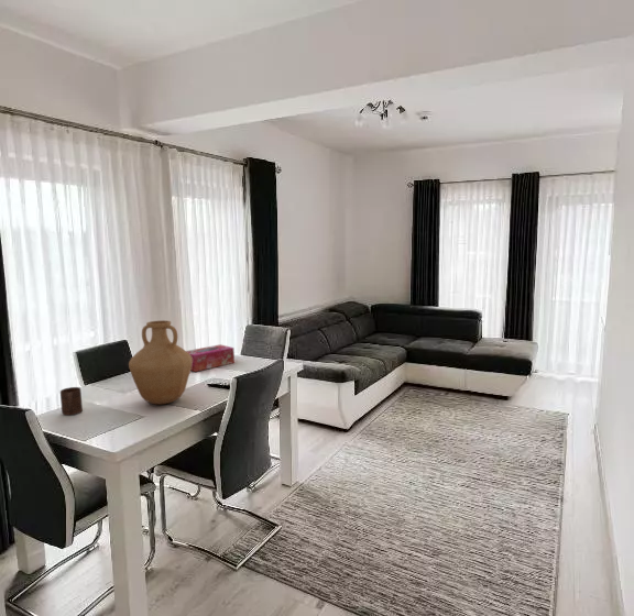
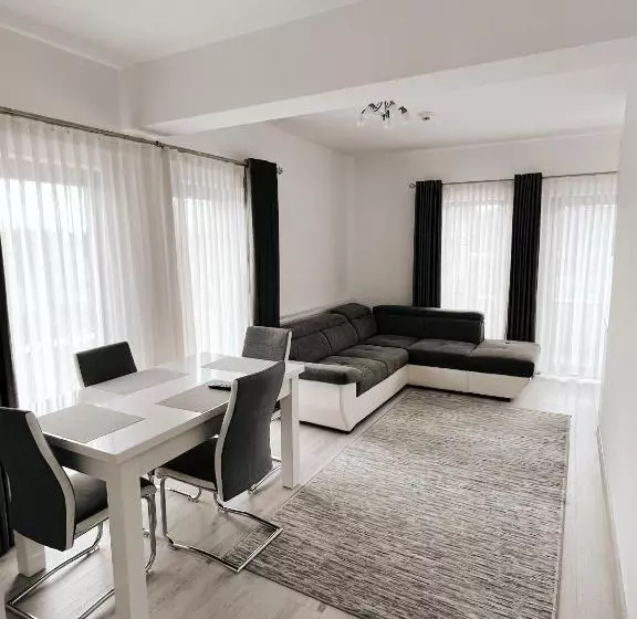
- vase (161, 362)
- cup (72, 402)
- tissue box (208, 356)
